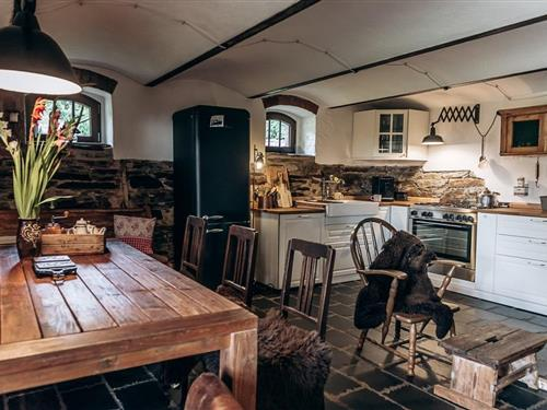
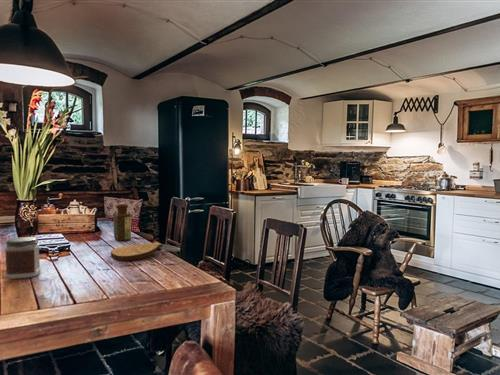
+ jar (23, 257)
+ key chain (147, 249)
+ bottle (122, 221)
